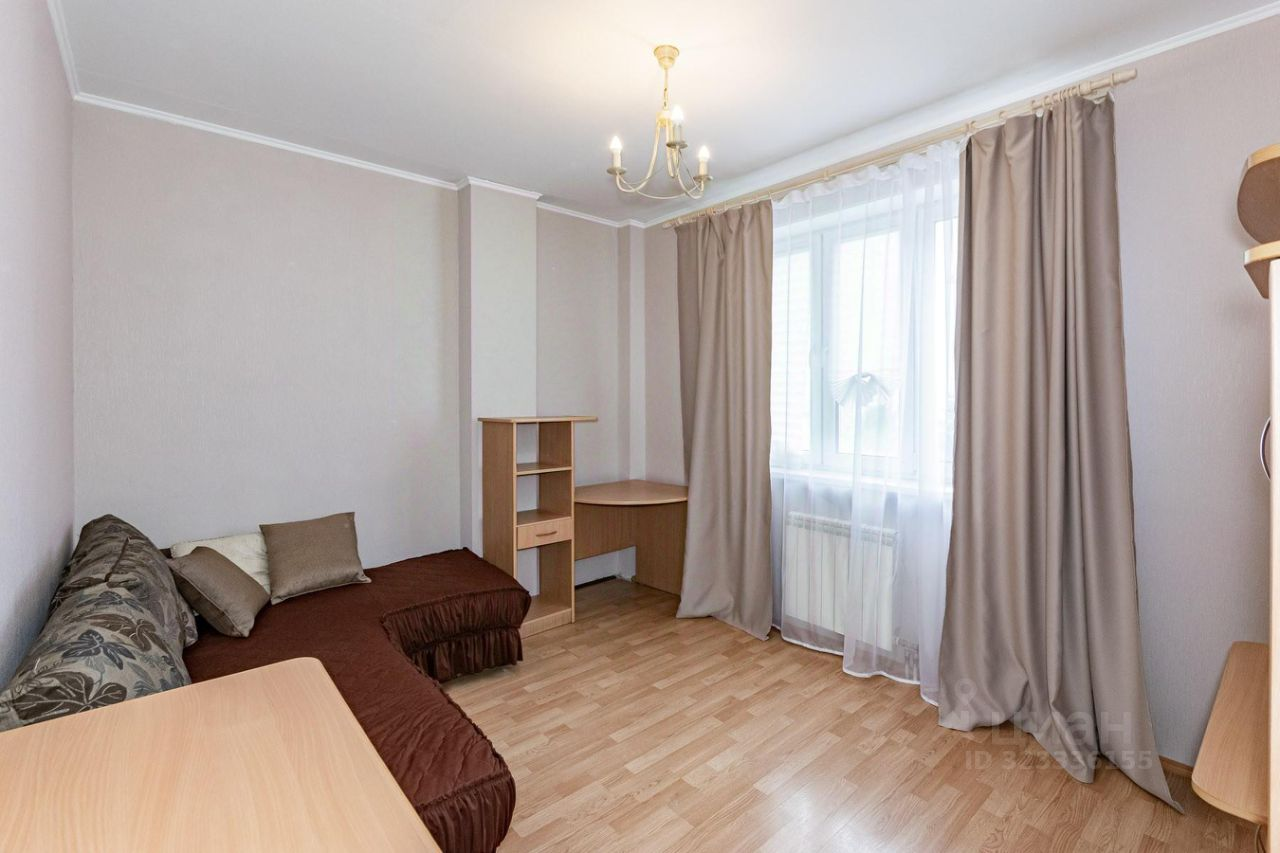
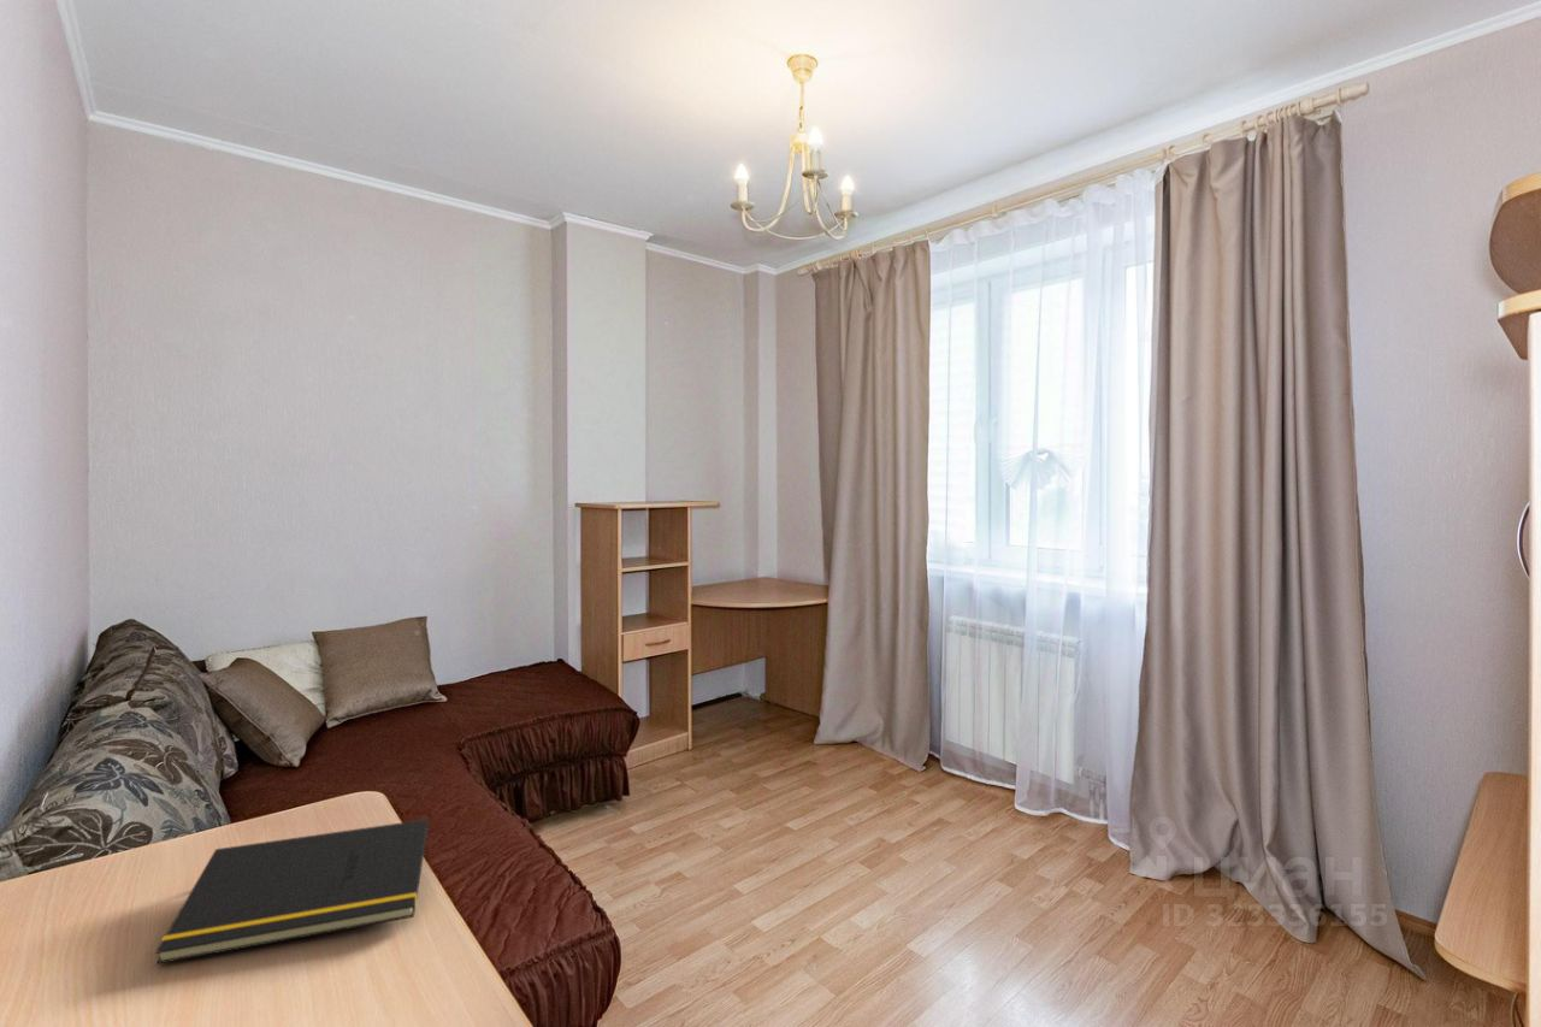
+ notepad (311, 881)
